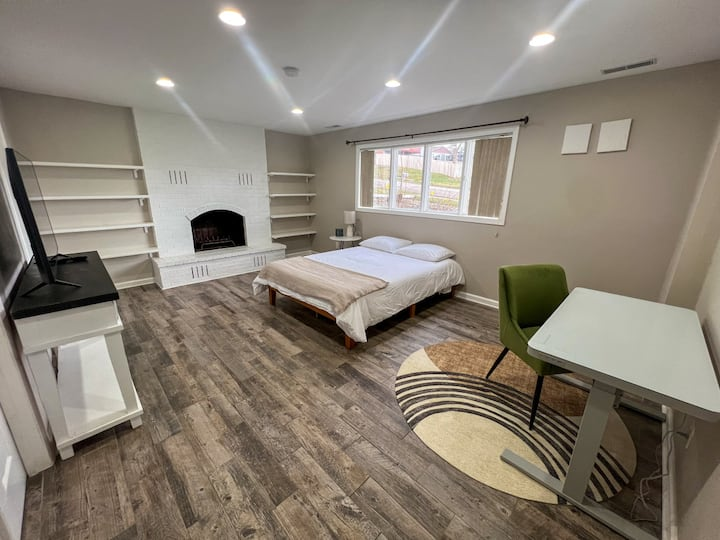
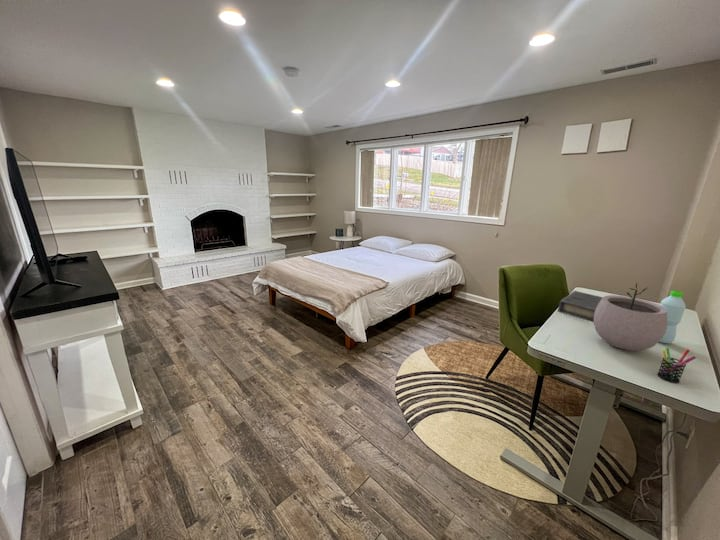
+ pen holder (672, 362)
+ book (584, 305)
+ plant pot (629, 315)
+ water bottle (668, 317)
